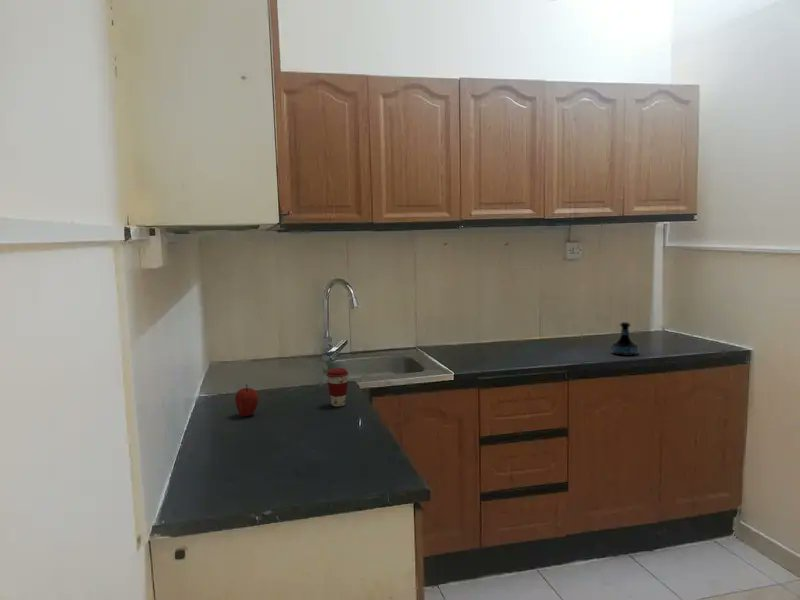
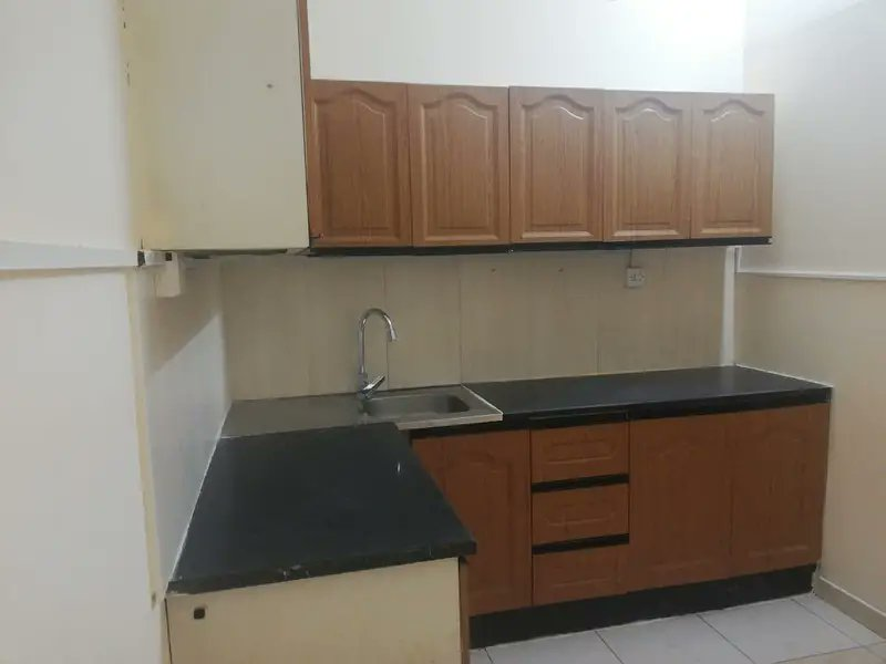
- coffee cup (337, 387)
- tequila bottle (624, 338)
- fruit (246, 400)
